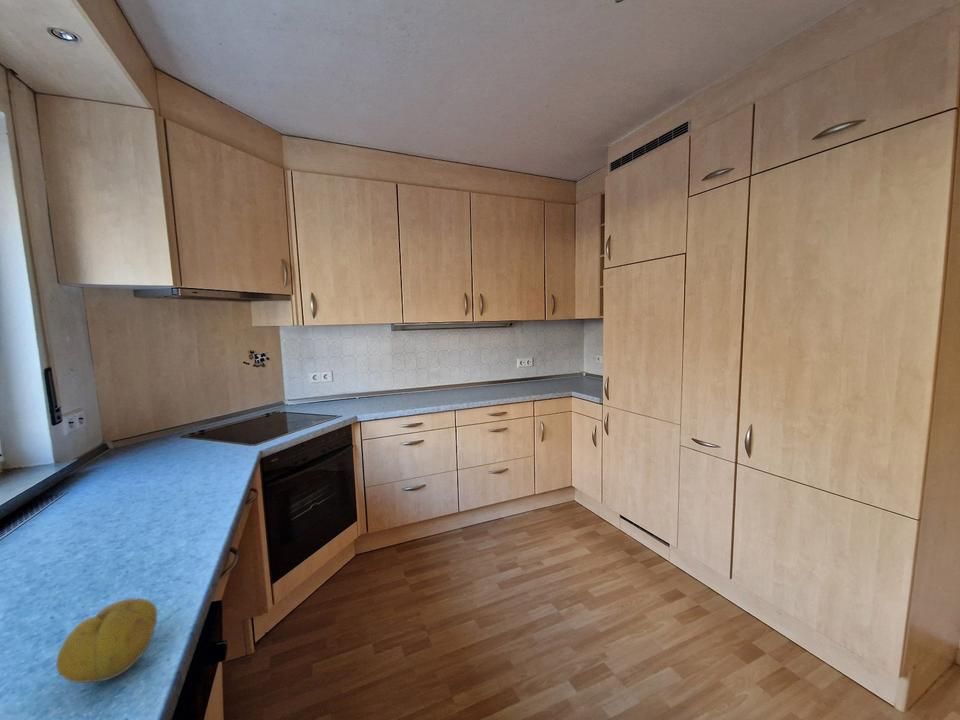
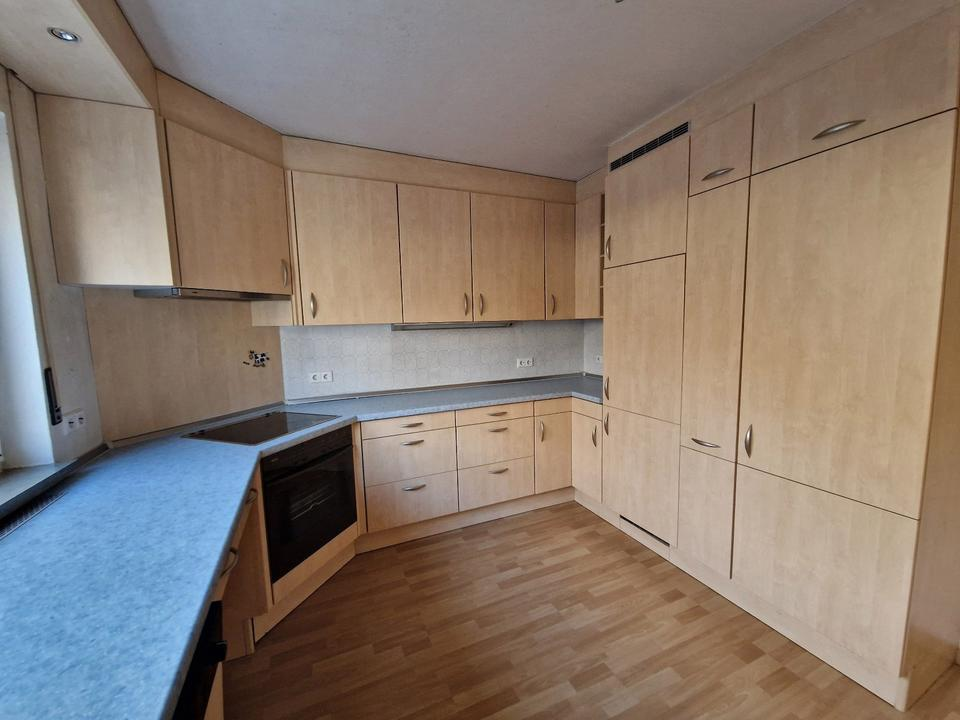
- fruit (112, 640)
